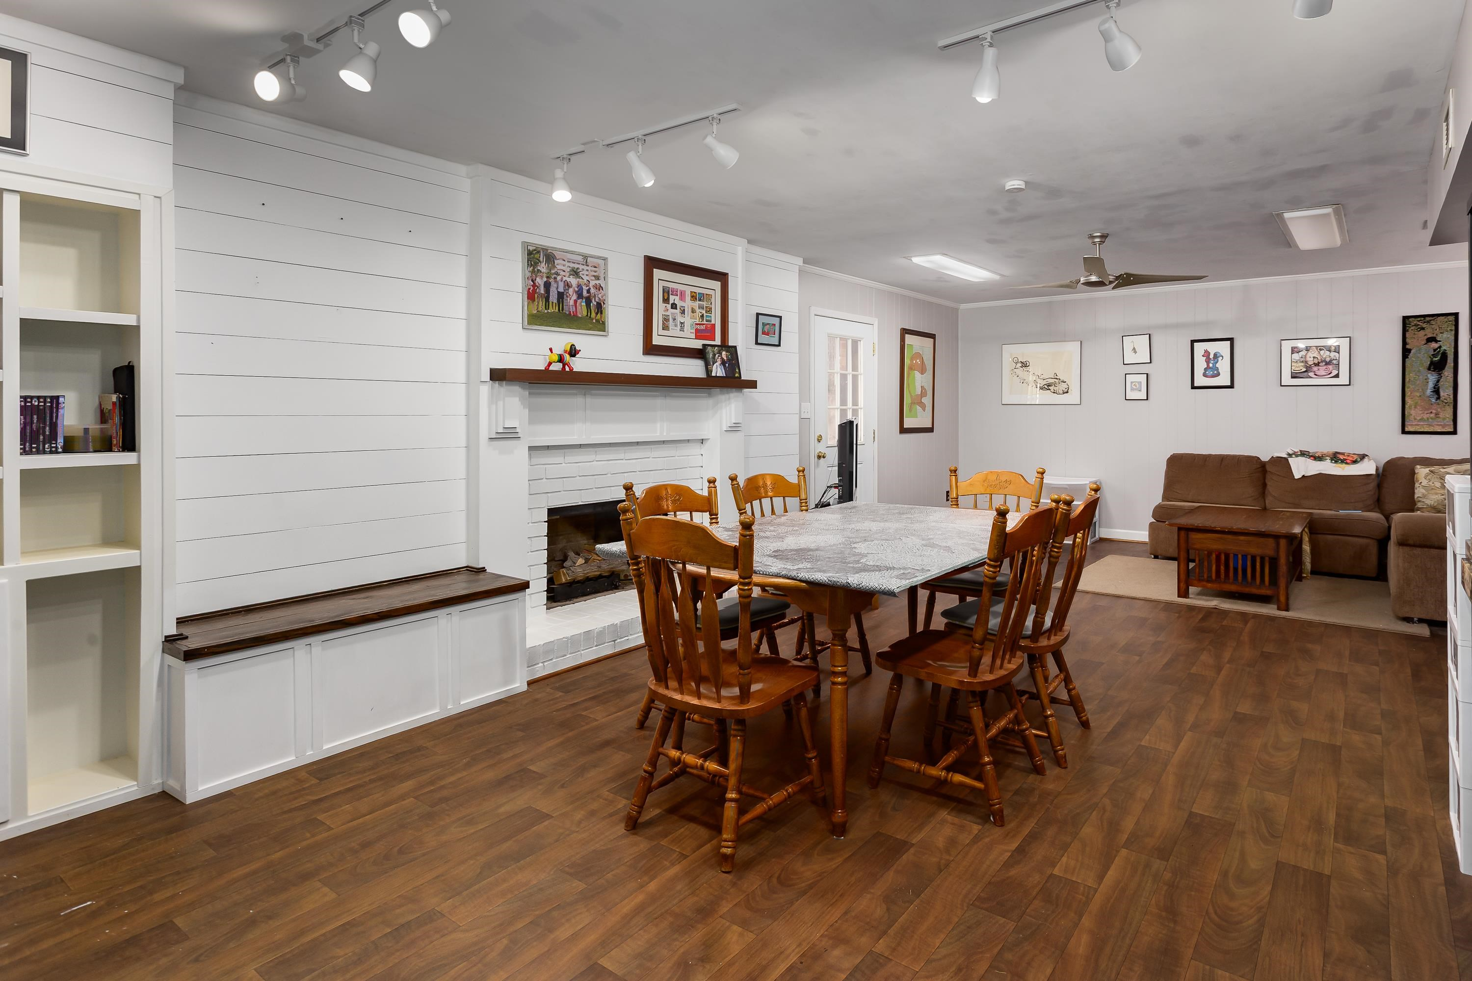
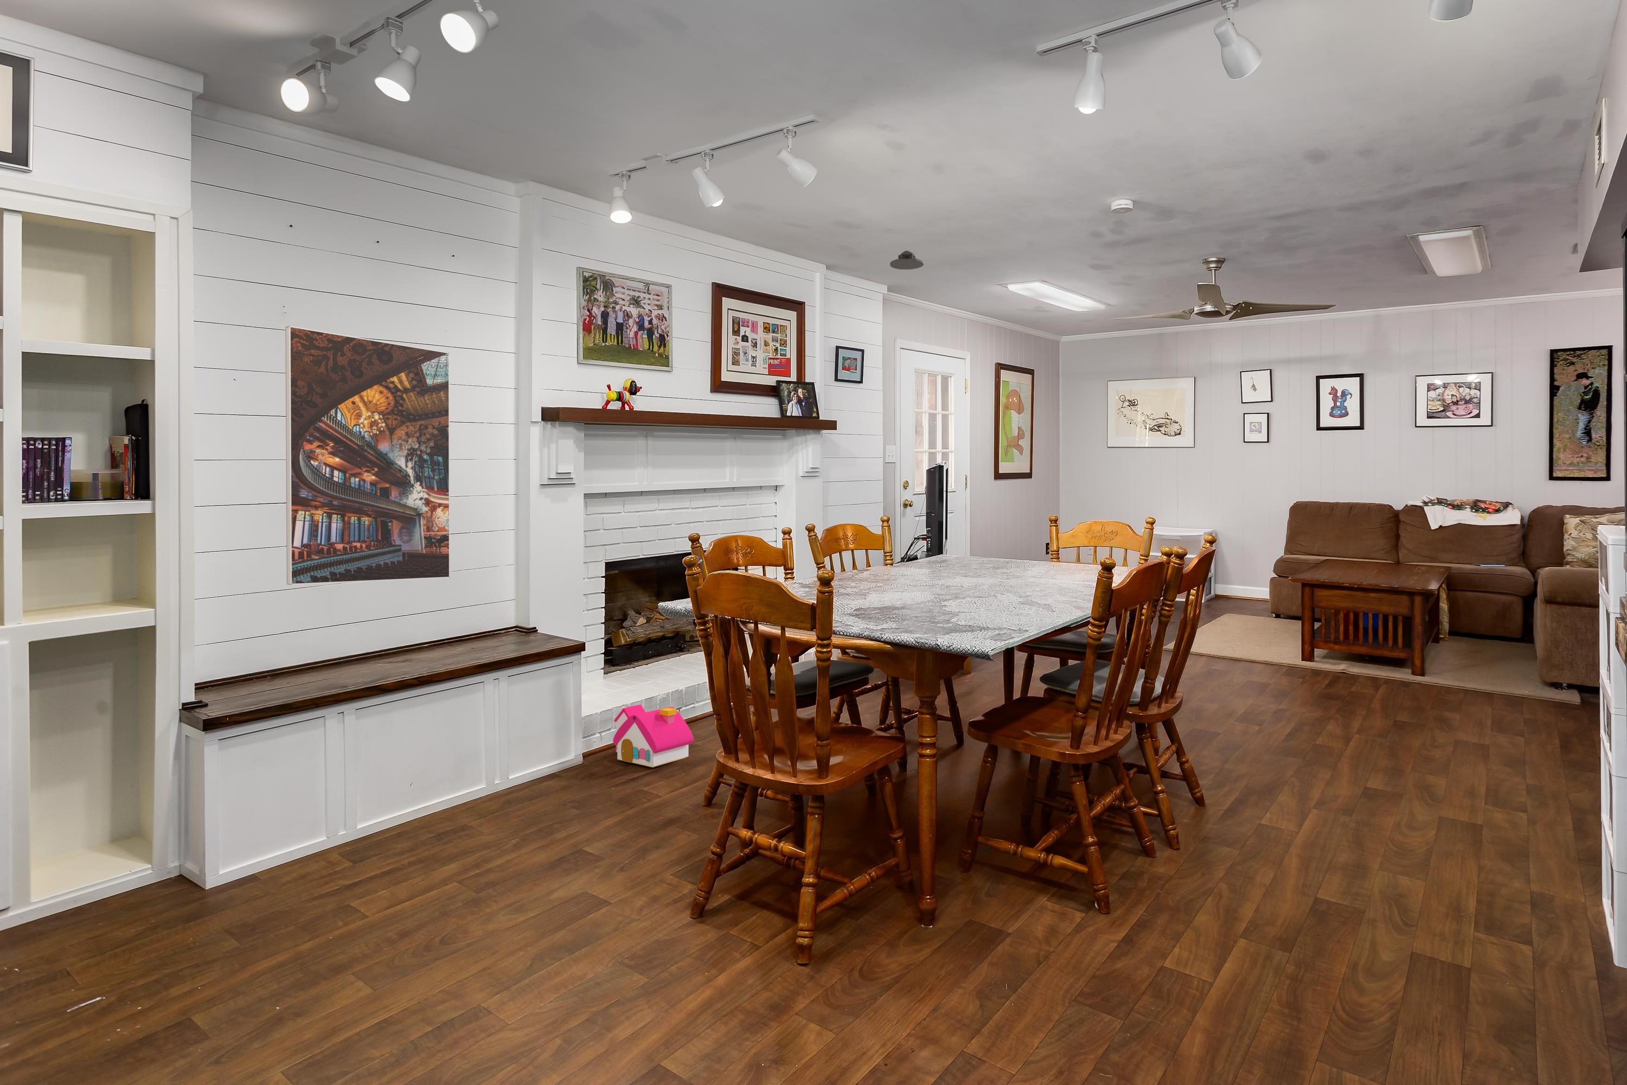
+ toy house (645, 731)
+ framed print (373, 460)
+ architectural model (907, 257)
